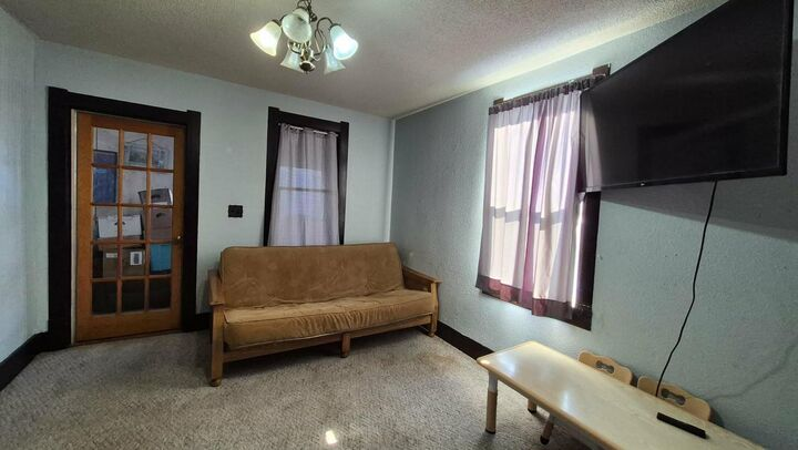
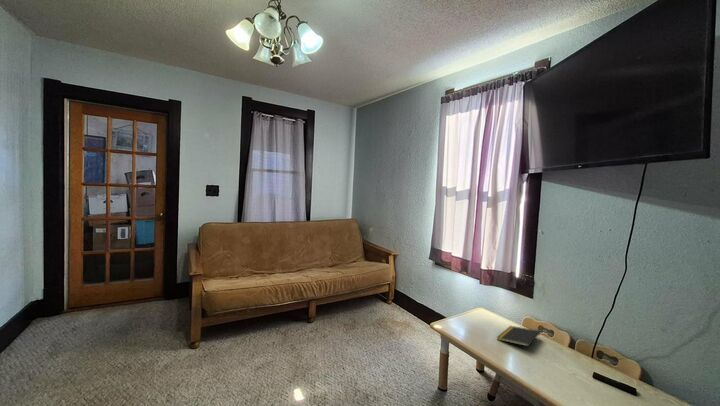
+ notepad (518, 335)
